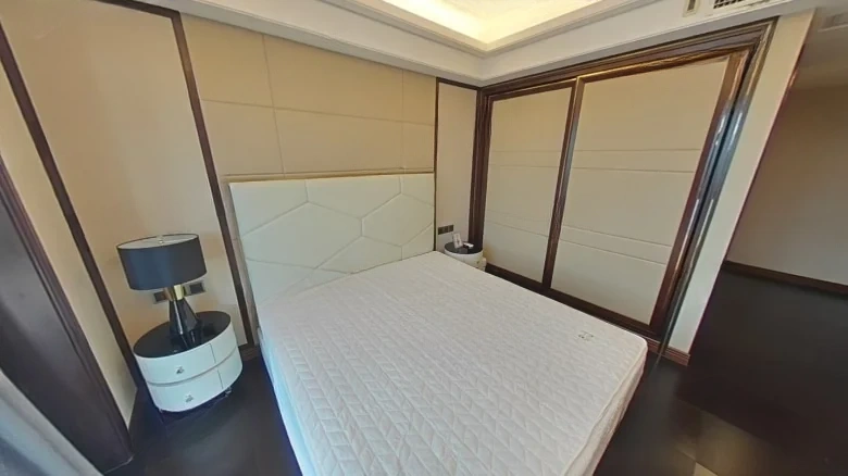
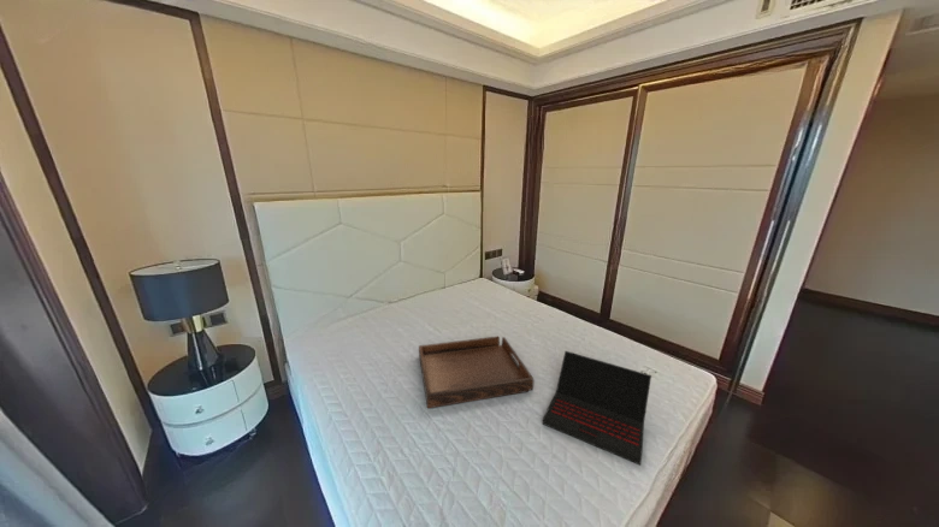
+ laptop (597, 397)
+ serving tray (471, 366)
